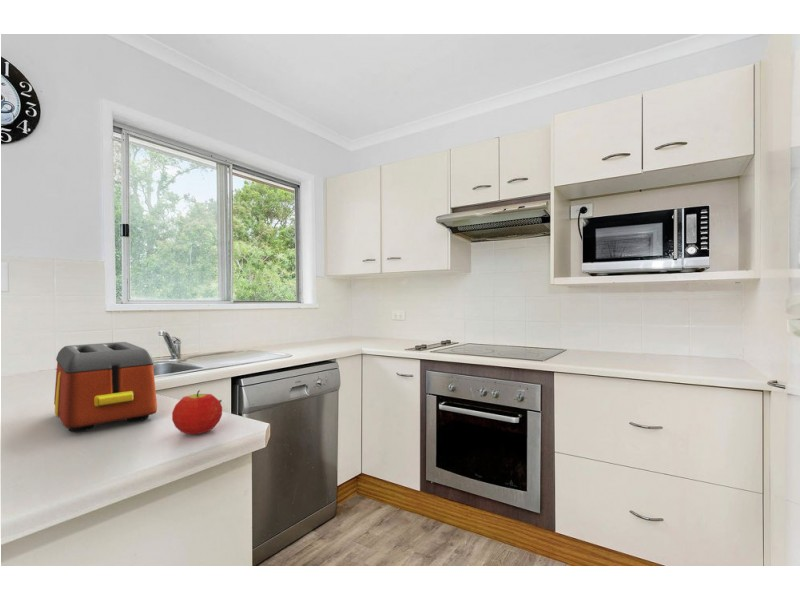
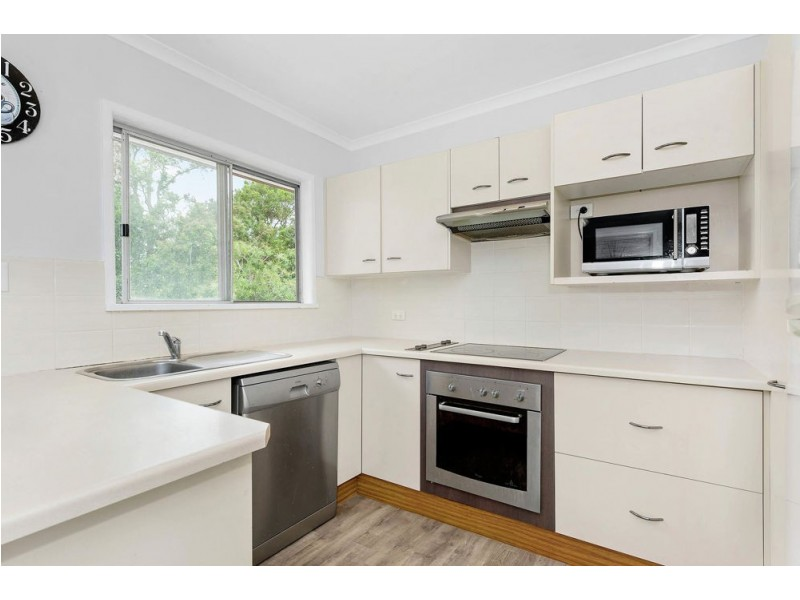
- fruit (197, 410)
- toaster (104, 381)
